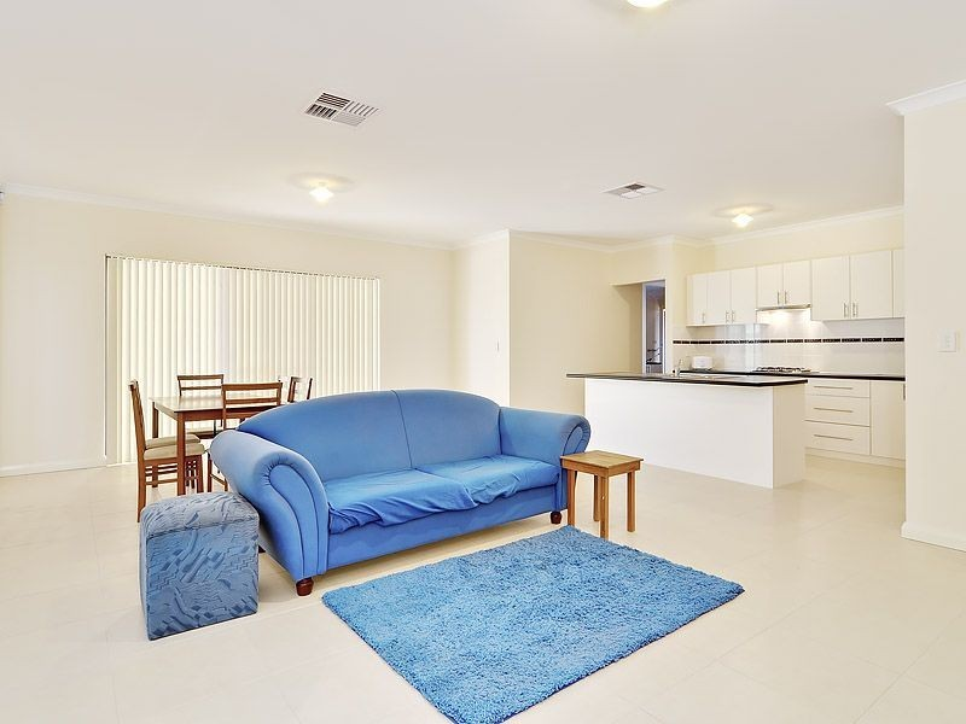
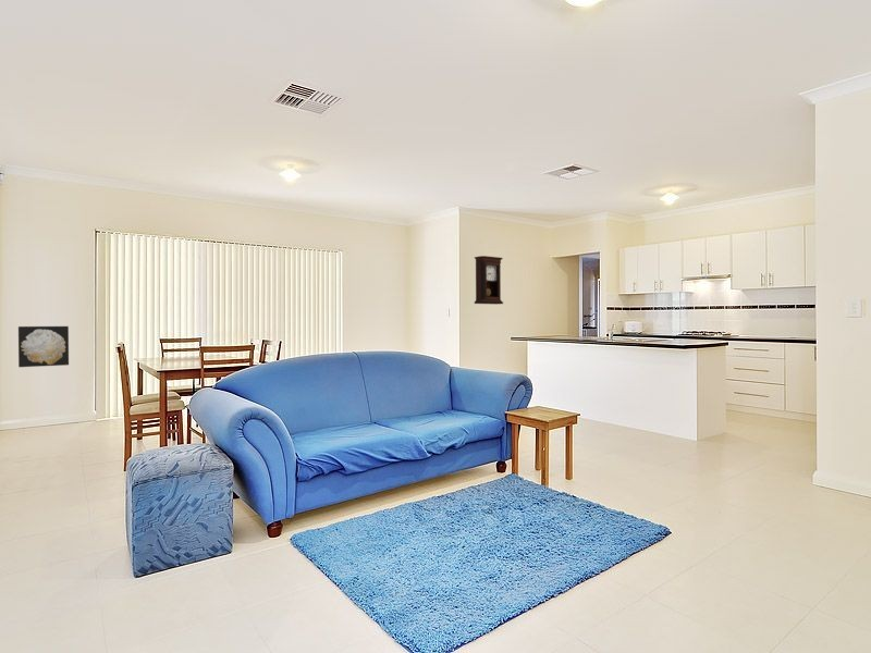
+ wall art (44, 346)
+ pendulum clock (489, 280)
